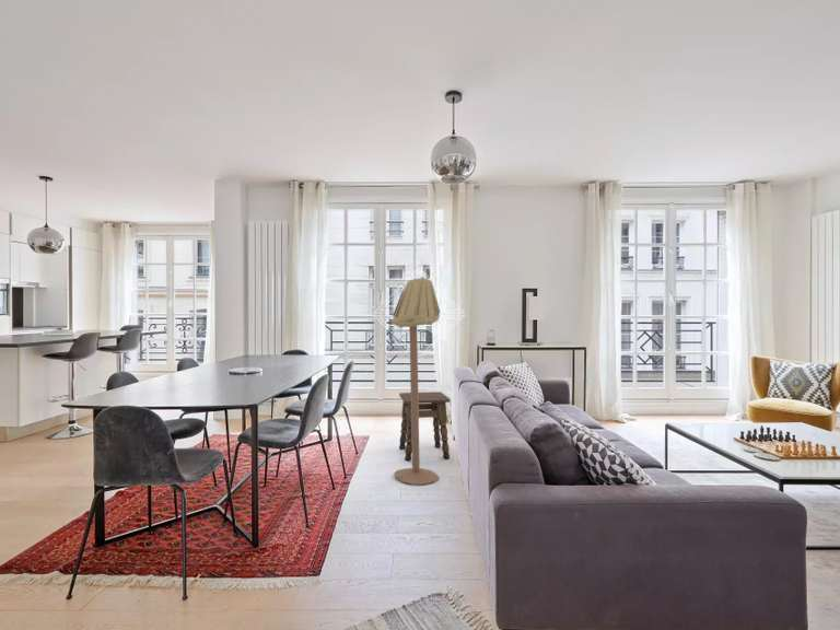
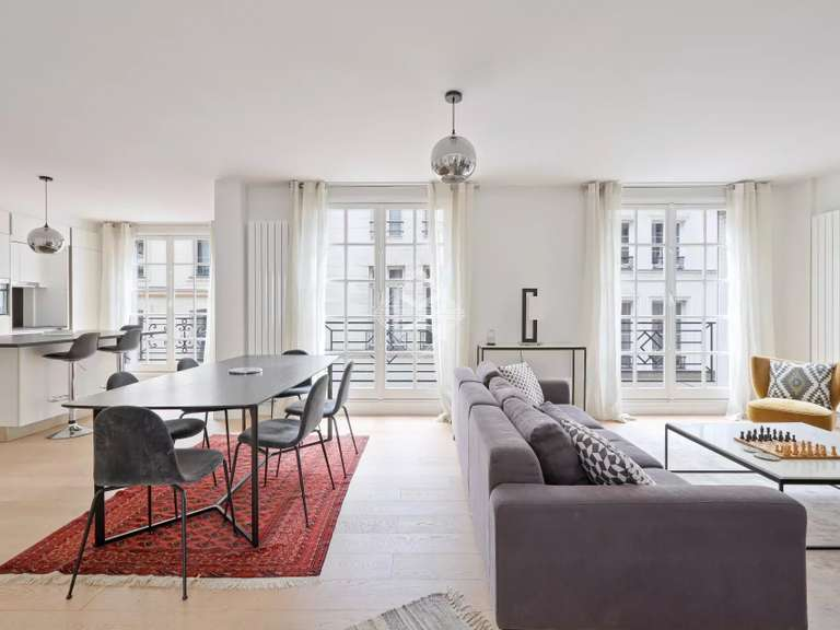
- floor lamp (415, 378)
- side table (423, 417)
